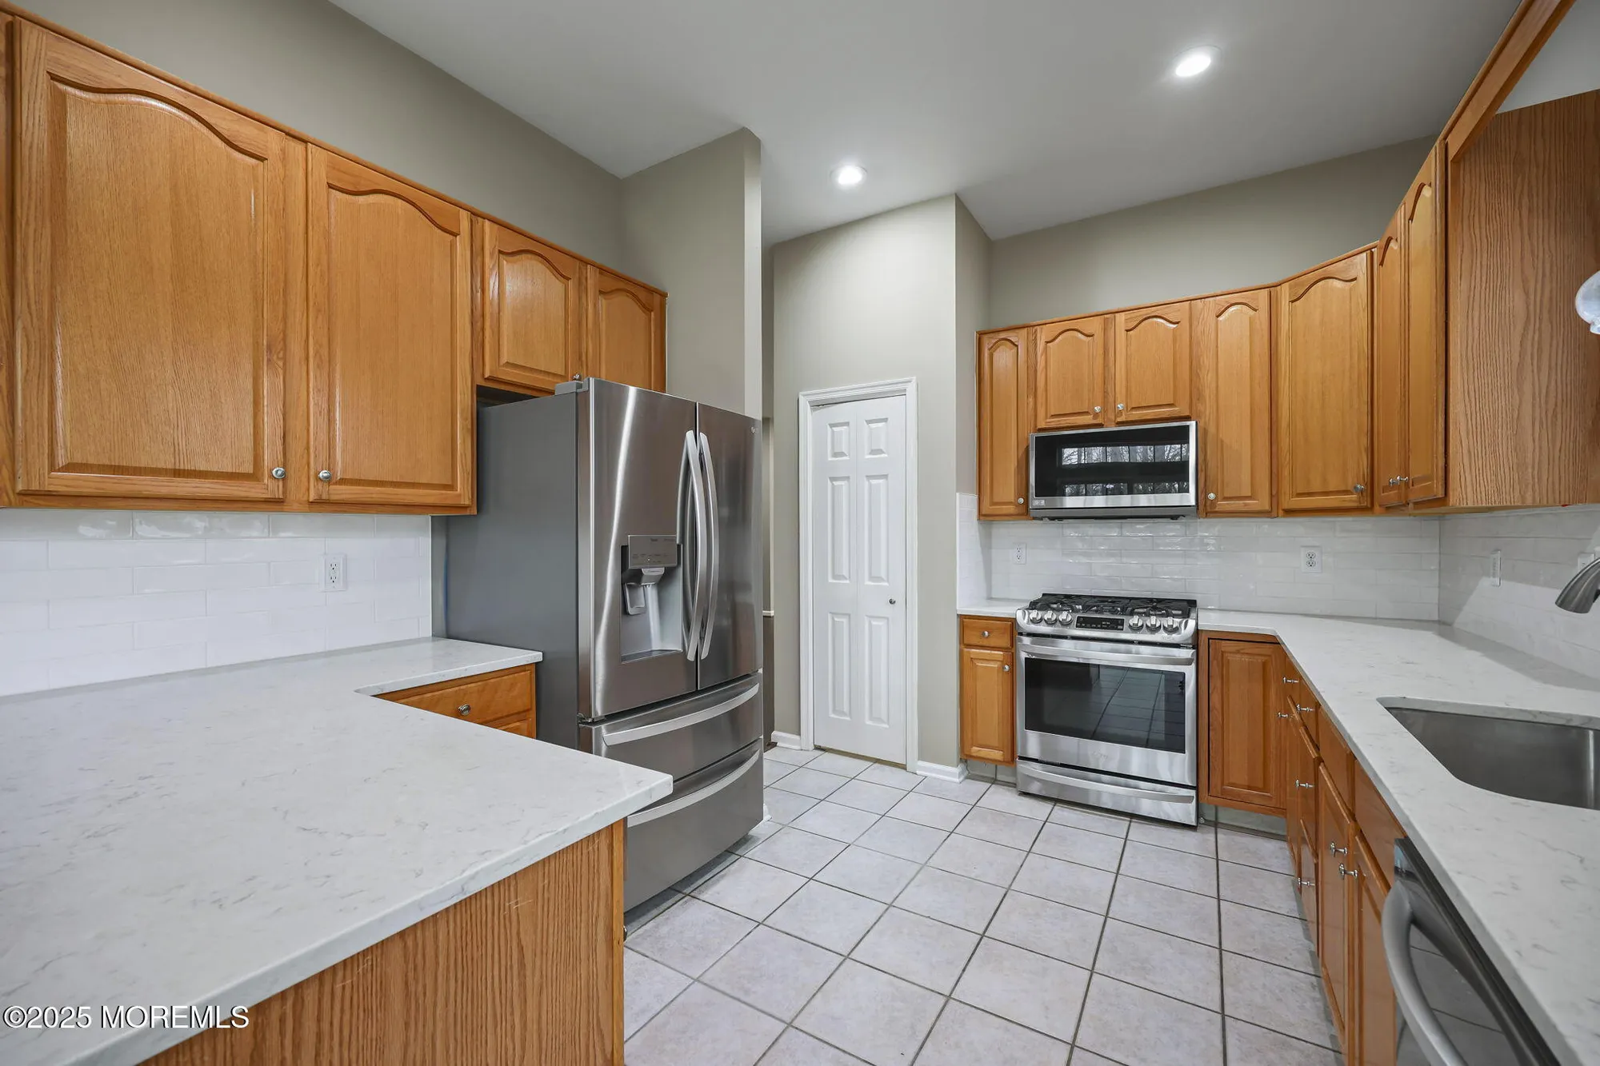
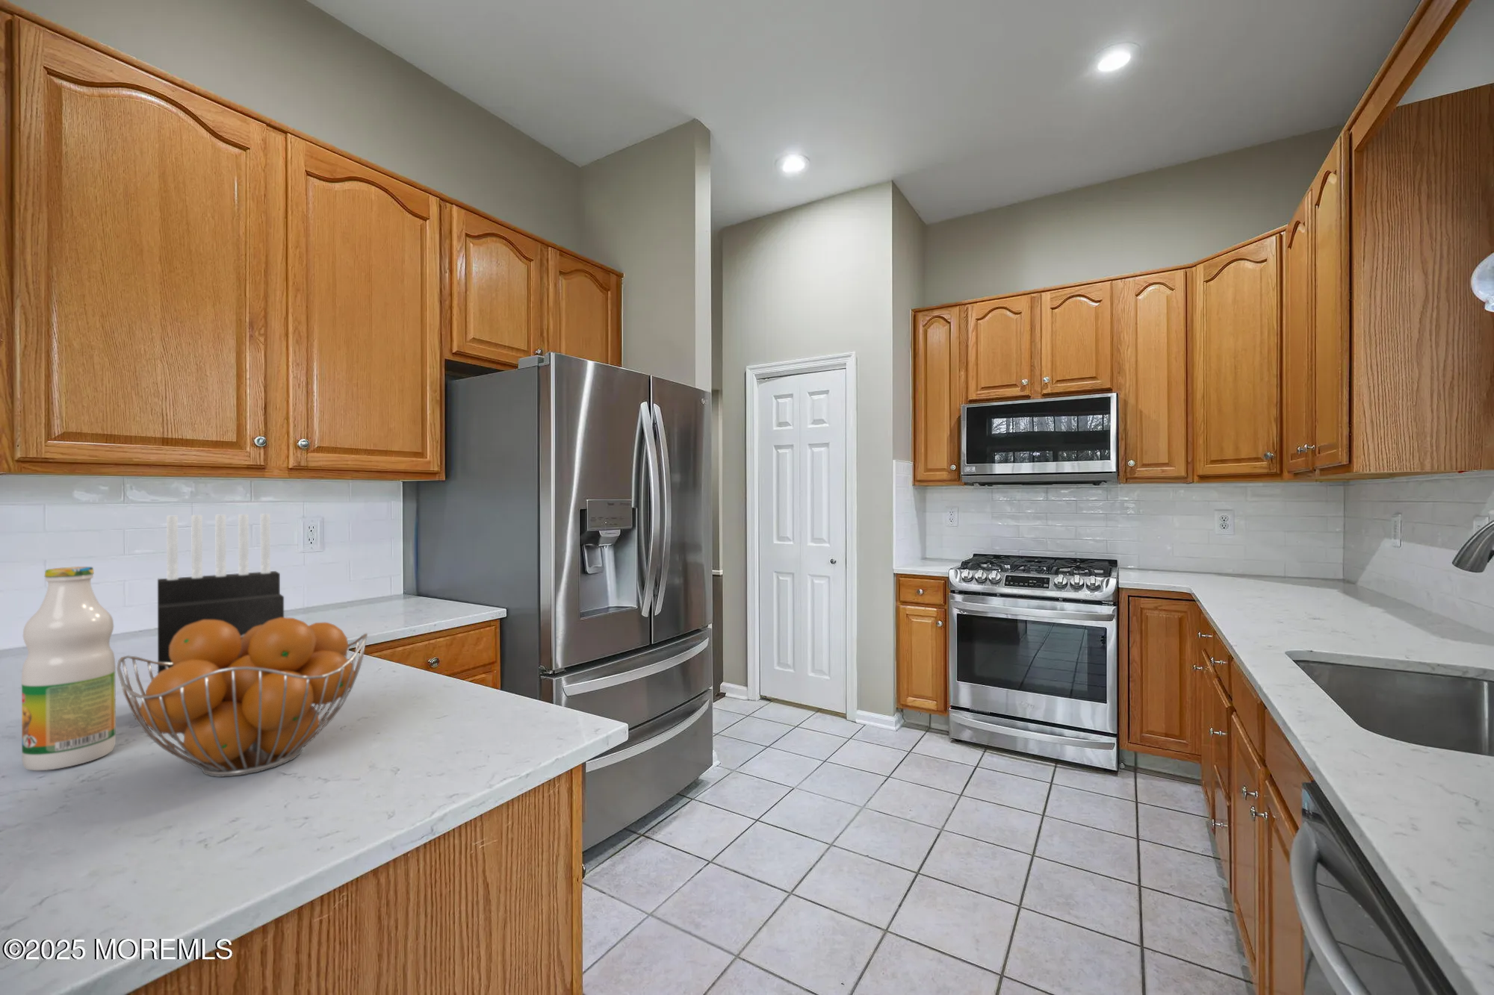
+ fruit basket (254, 687)
+ knife block (222, 609)
+ bottle (70, 663)
